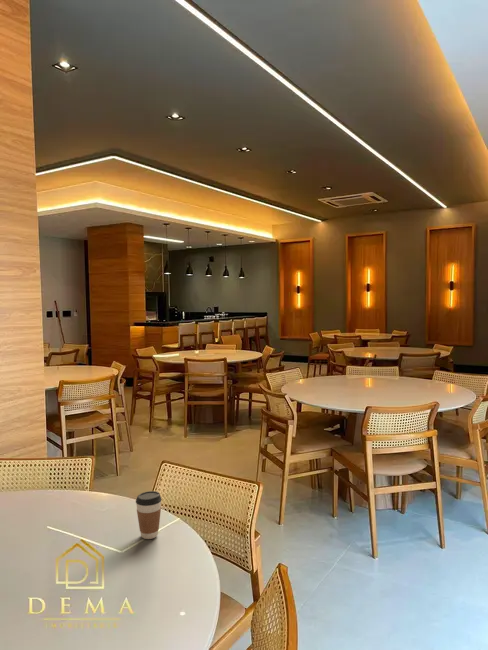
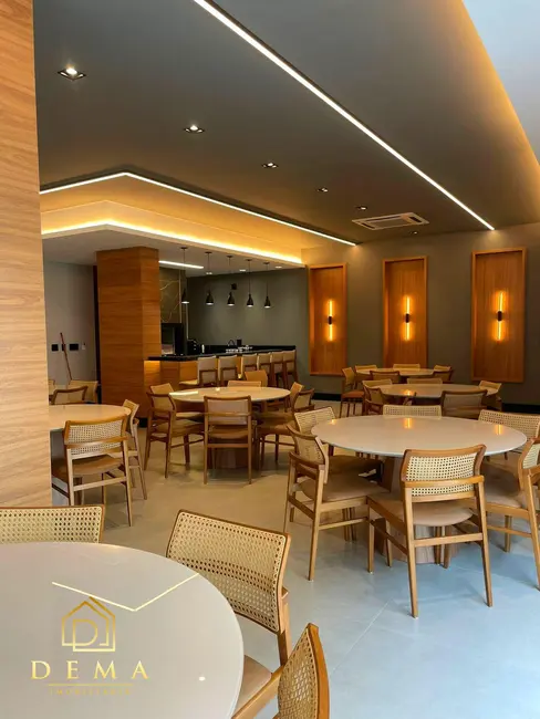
- coffee cup (149, 515)
